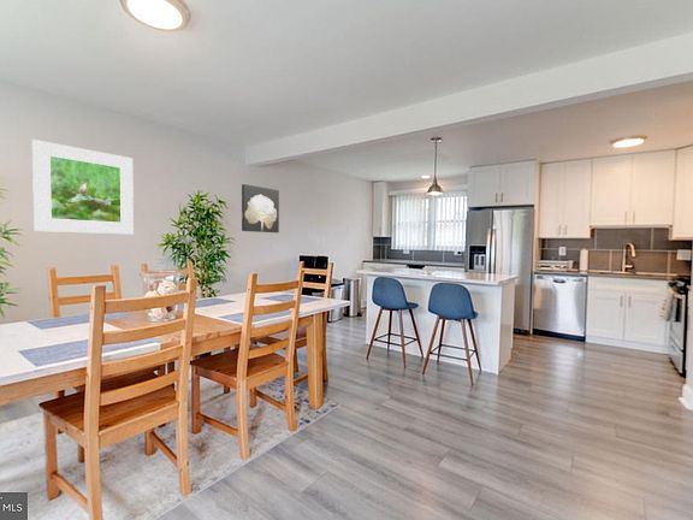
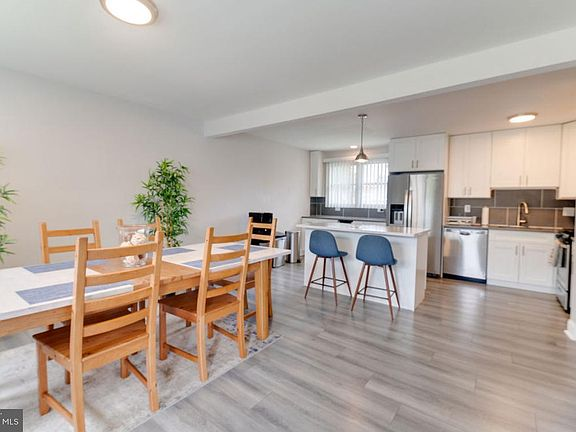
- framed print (87, 191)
- wall art (261, 209)
